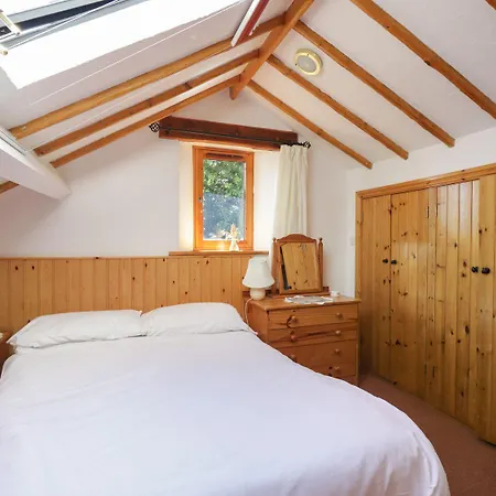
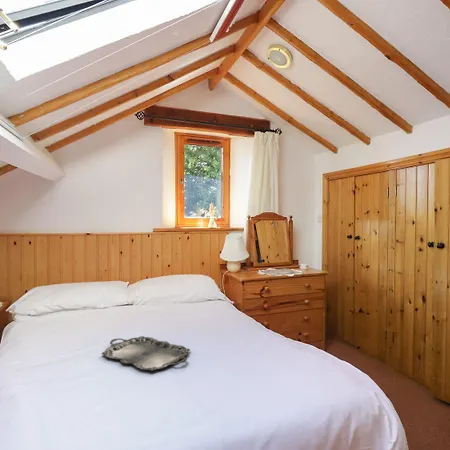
+ serving tray (146, 351)
